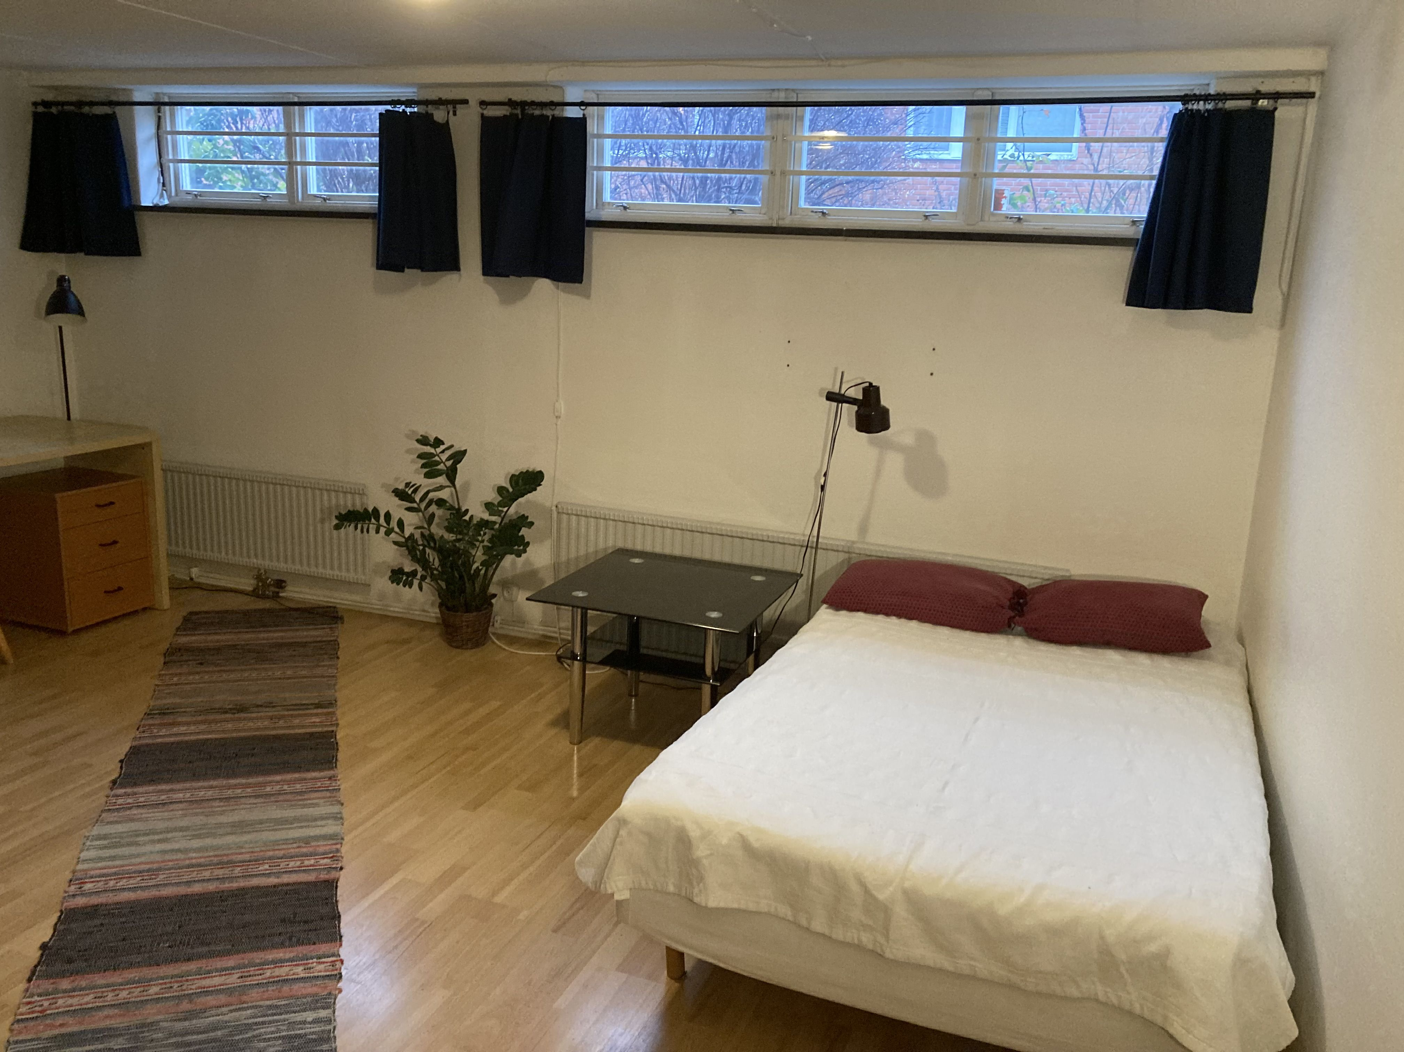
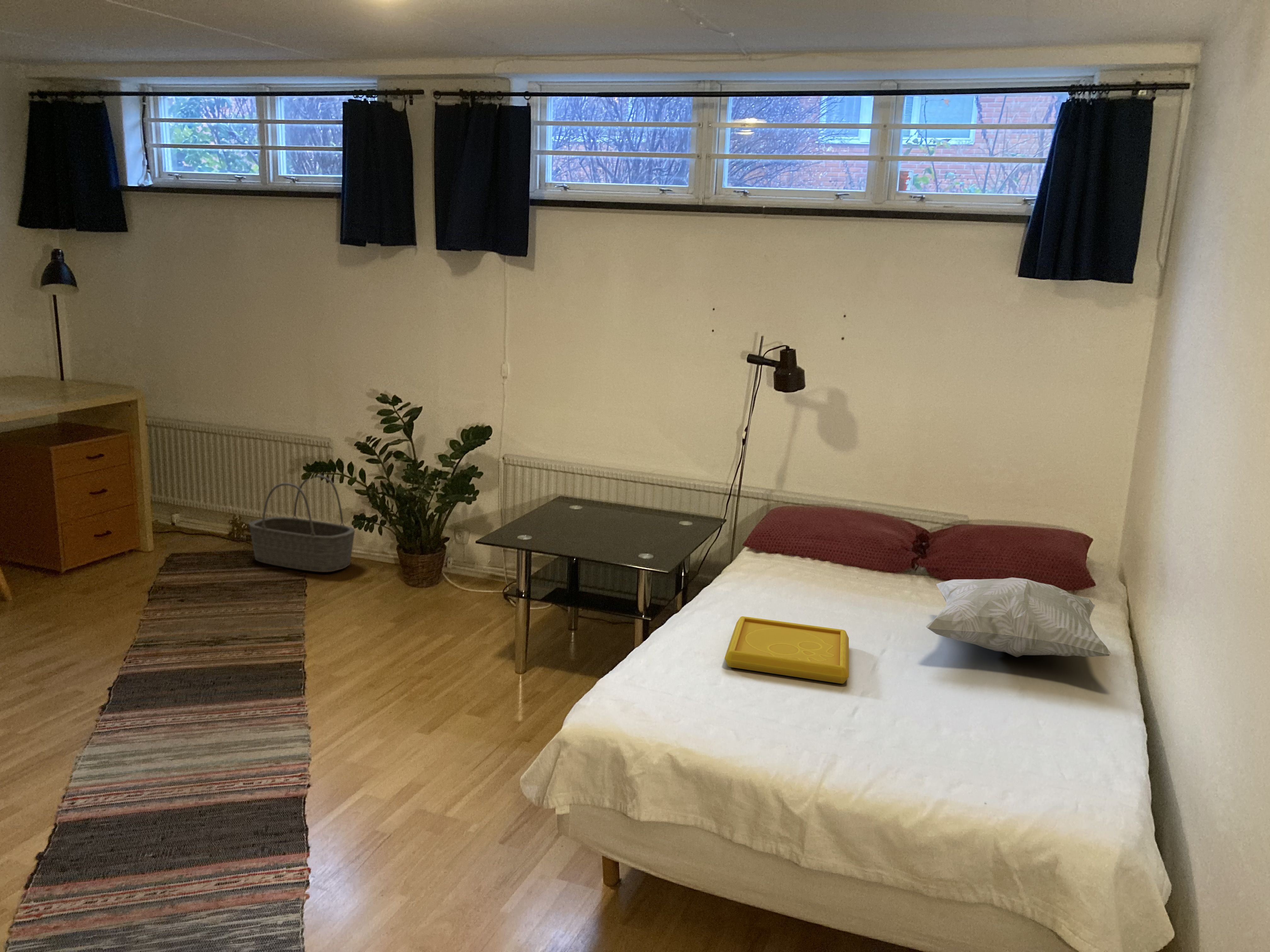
+ decorative pillow (1015, 615)
+ basket (302, 521)
+ serving tray (789, 648)
